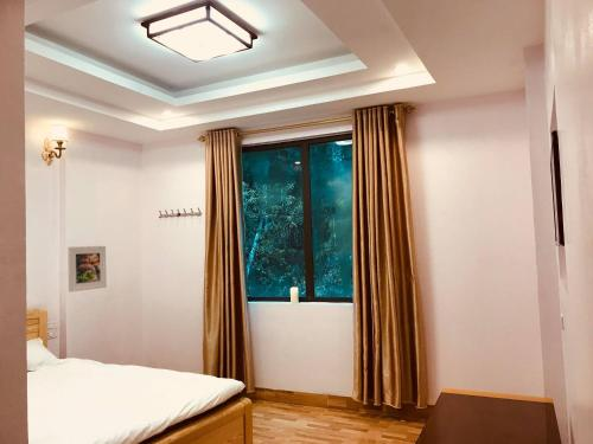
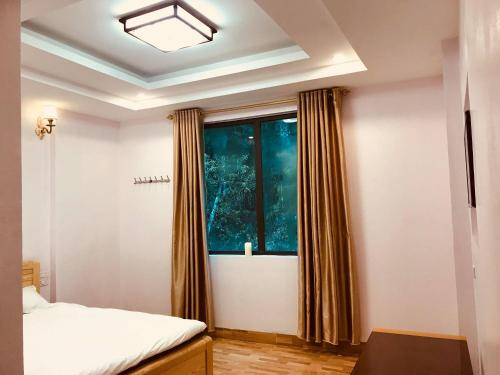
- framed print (88, 268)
